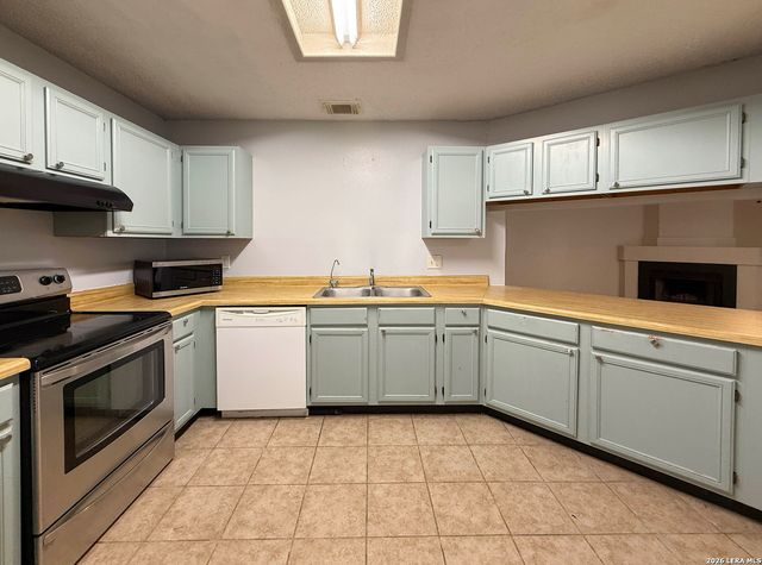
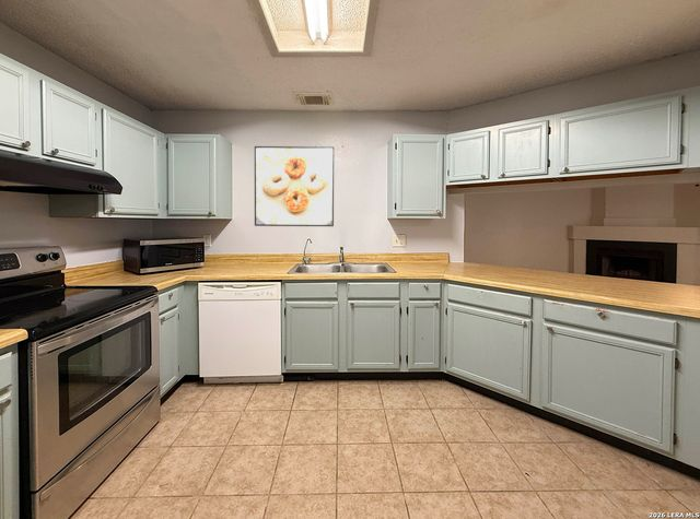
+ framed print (294, 186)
